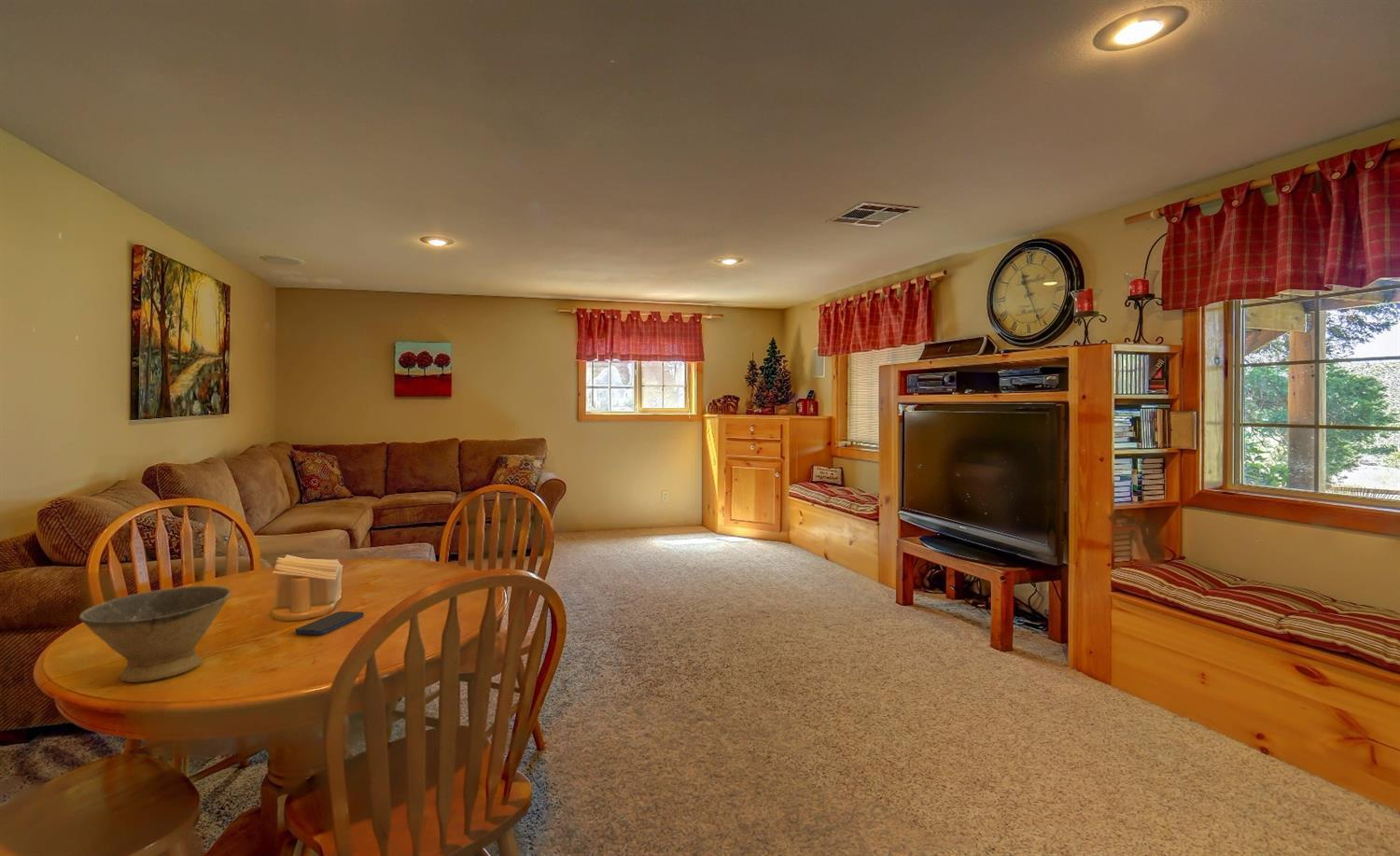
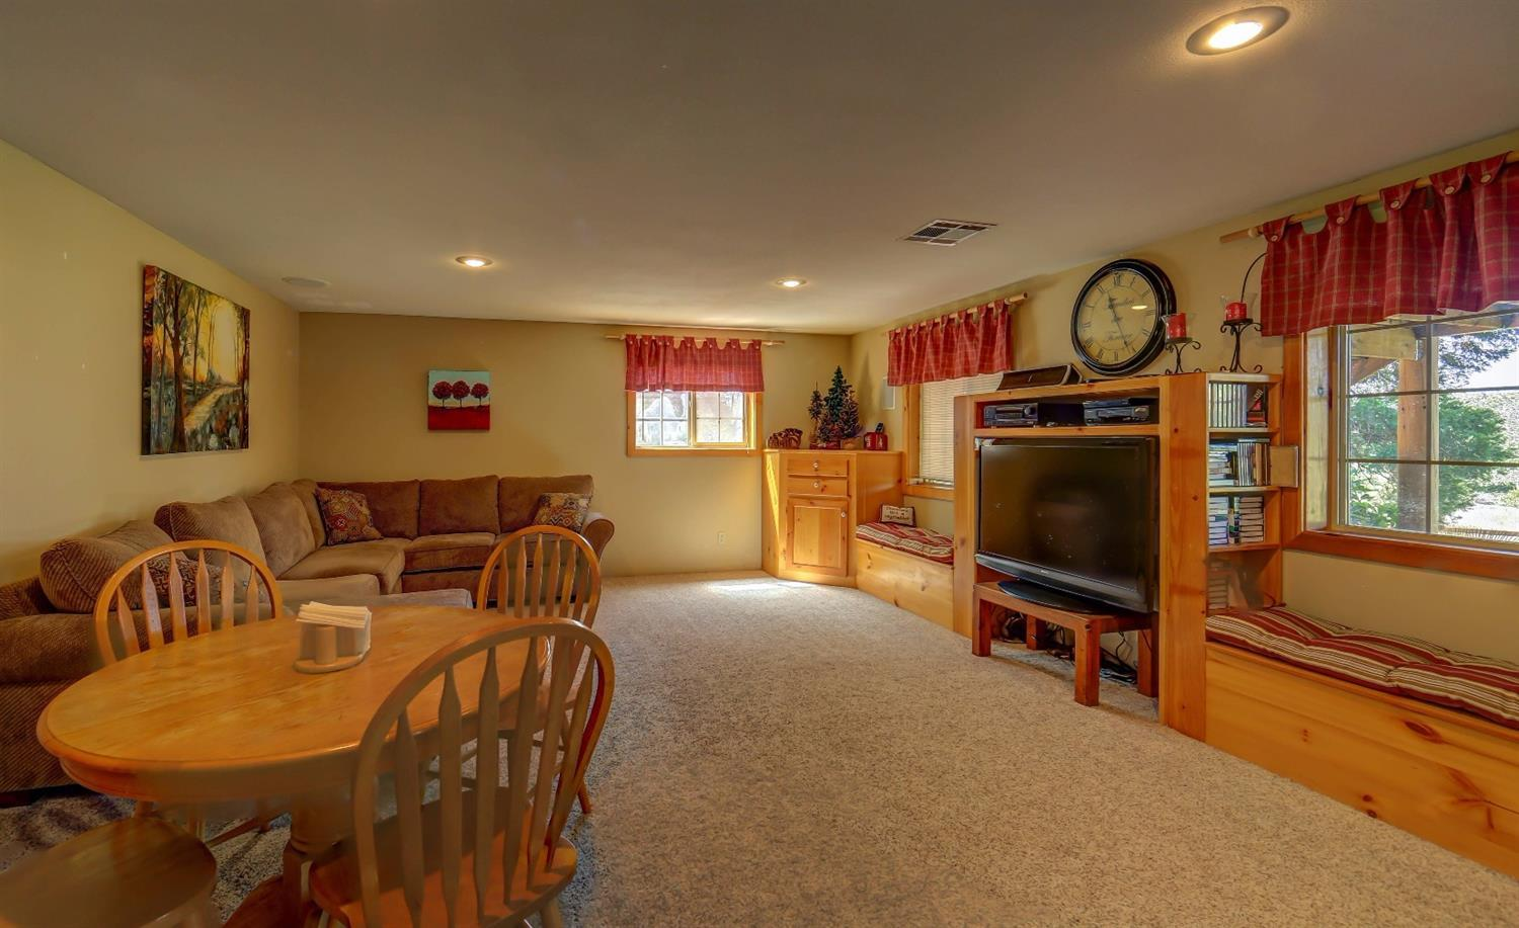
- bowl (160, 635)
- smartphone (330, 622)
